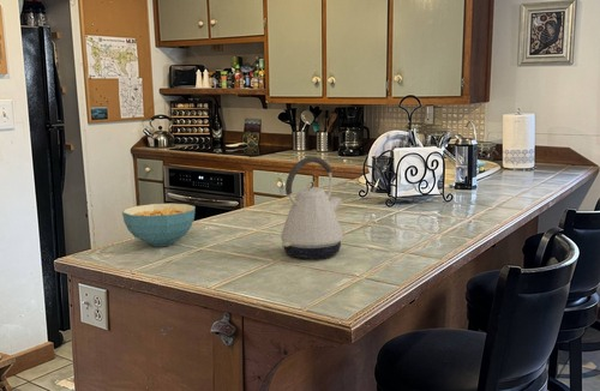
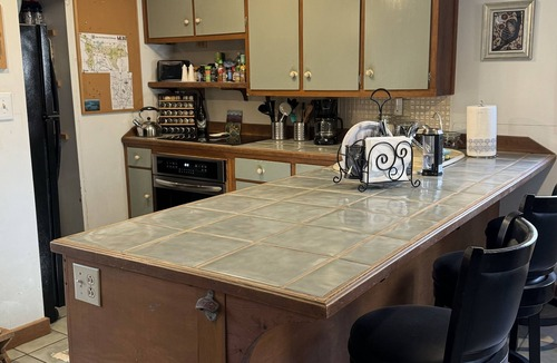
- kettle (312, 205)
- cereal bowl (160, 225)
